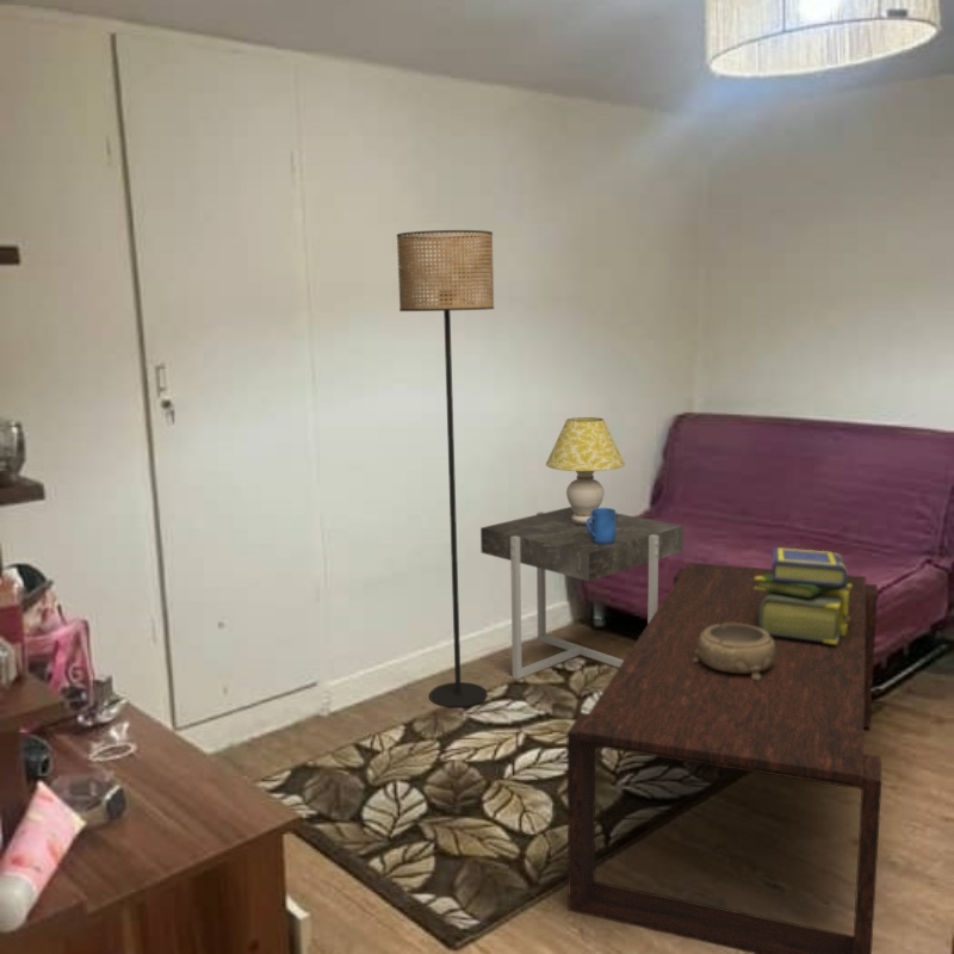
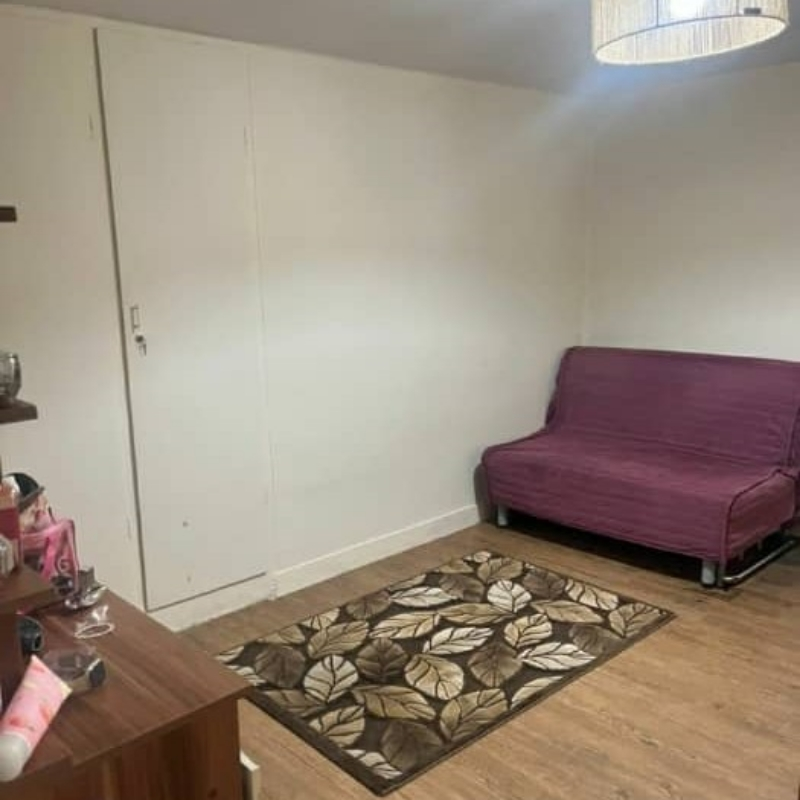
- floor lamp (451, 475)
- decorative bowl (737, 648)
- stack of books (804, 589)
- side table (586, 580)
- table lamp (584, 471)
- coffee table (749, 718)
- mug (599, 526)
